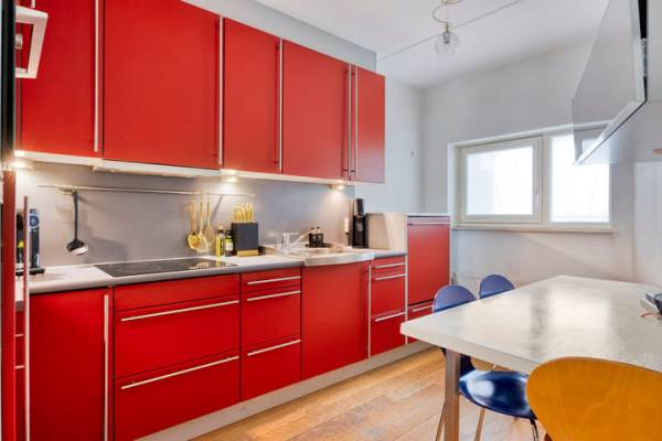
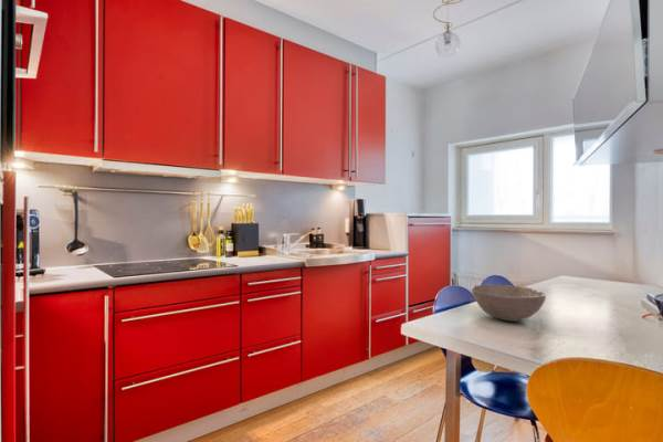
+ bowl (506, 304)
